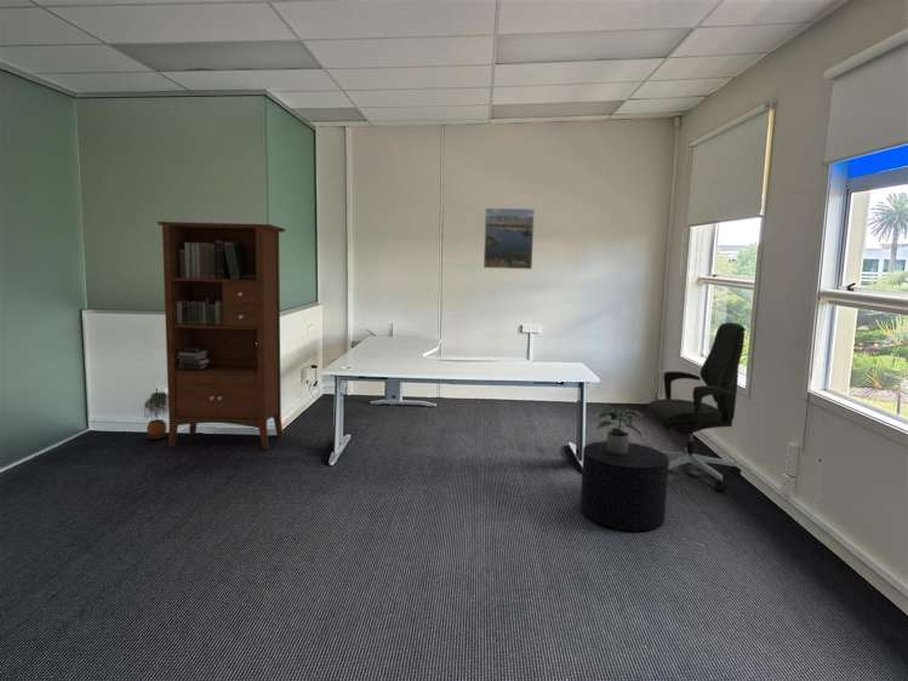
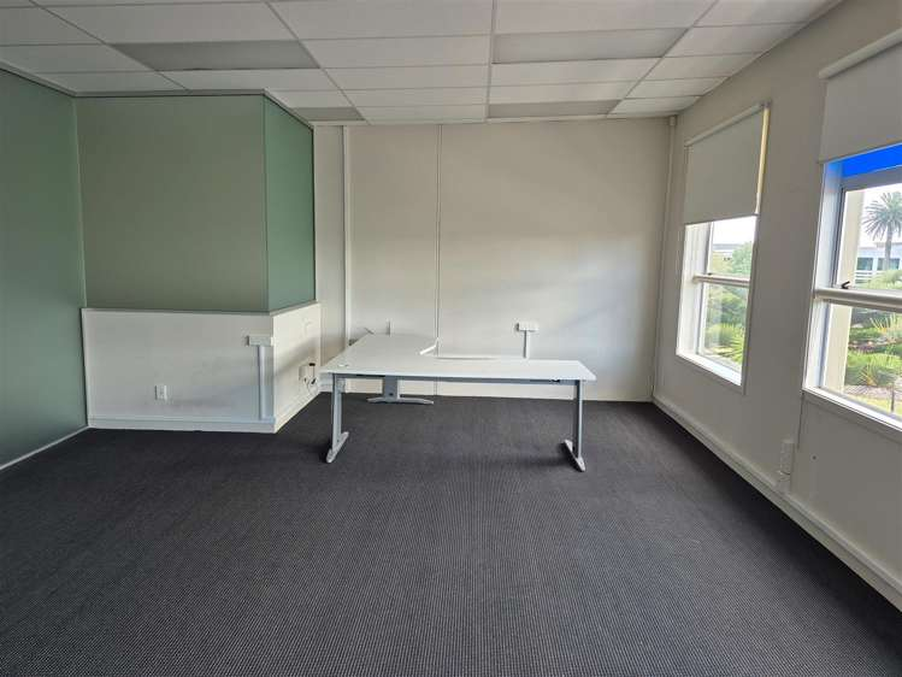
- office chair (697, 397)
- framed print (508, 239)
- bookcase (225, 336)
- stool (623, 482)
- potted plant (618, 429)
- potted plant (156, 414)
